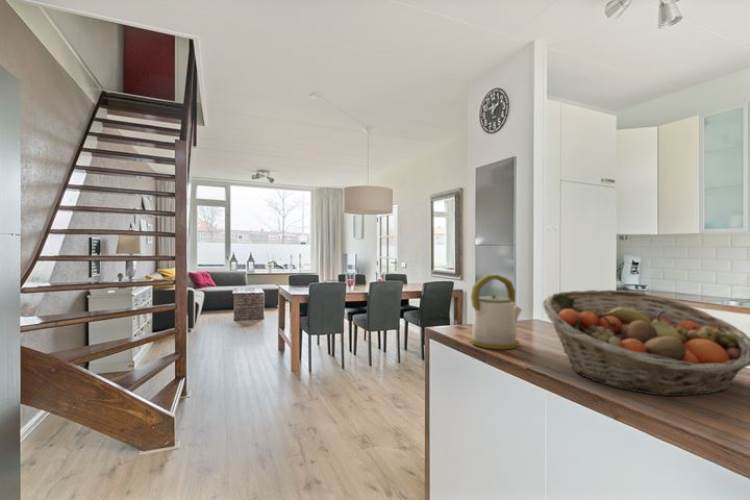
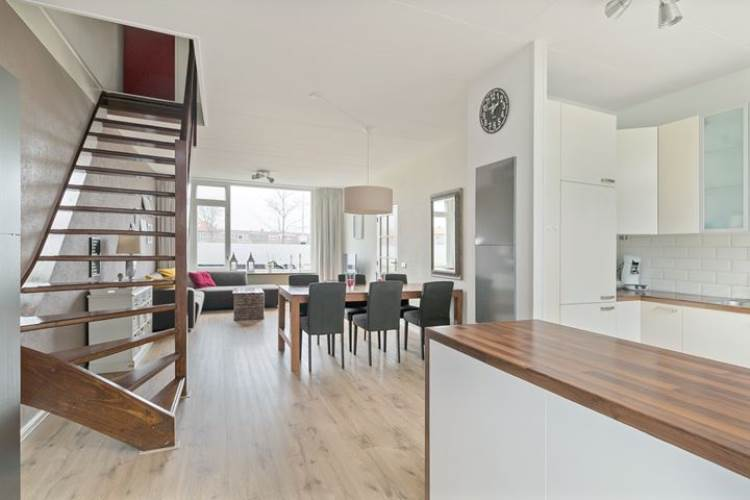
- kettle (497, 308)
- fruit basket (638, 335)
